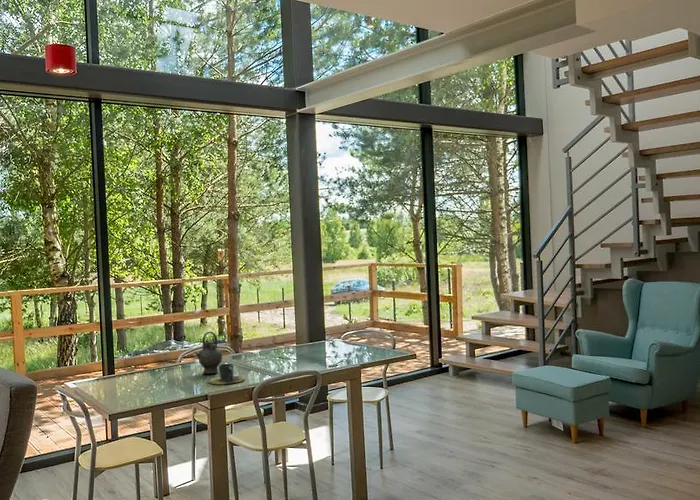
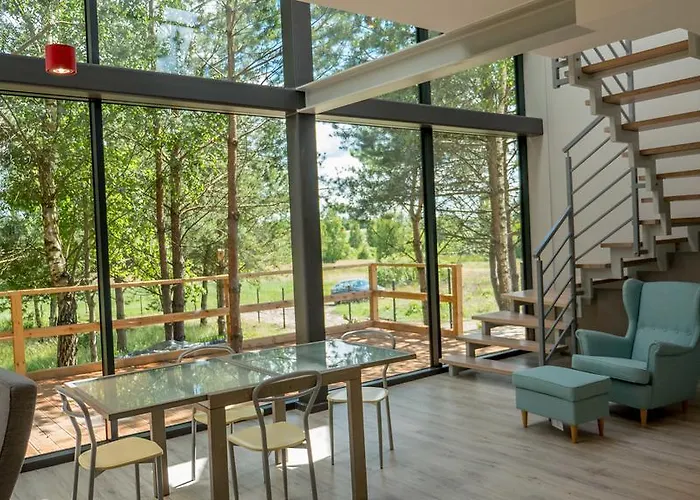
- teapot (207, 352)
- cup (226, 372)
